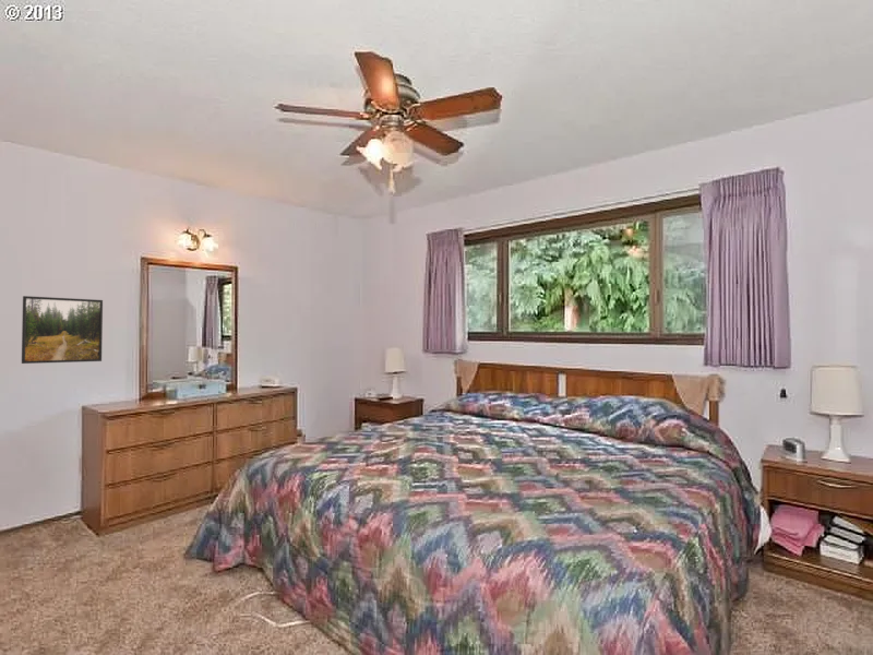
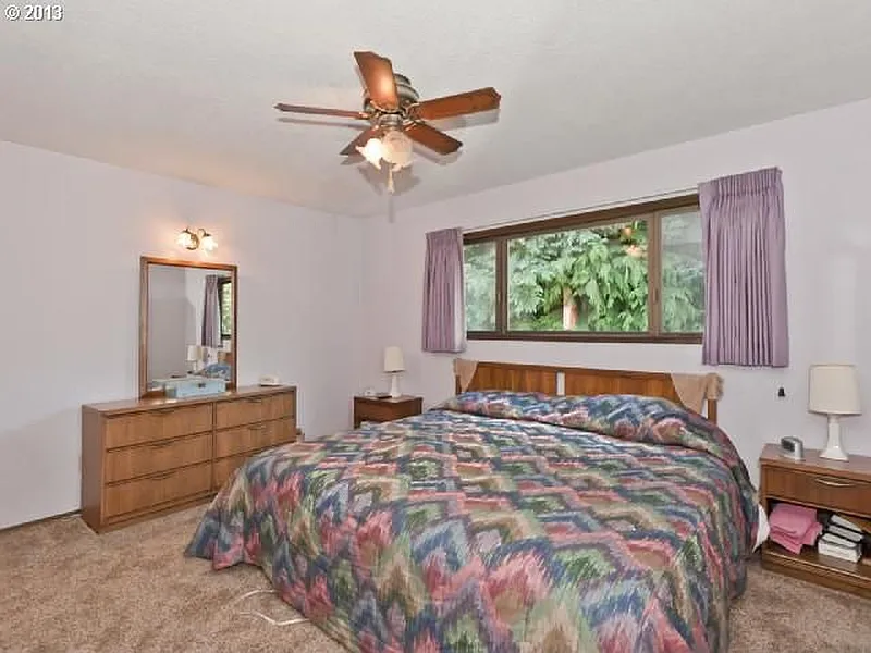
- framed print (63, 330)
